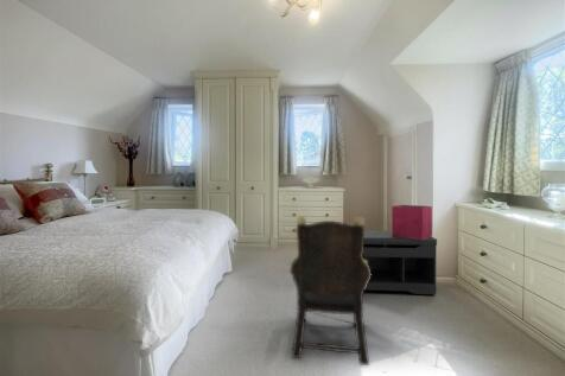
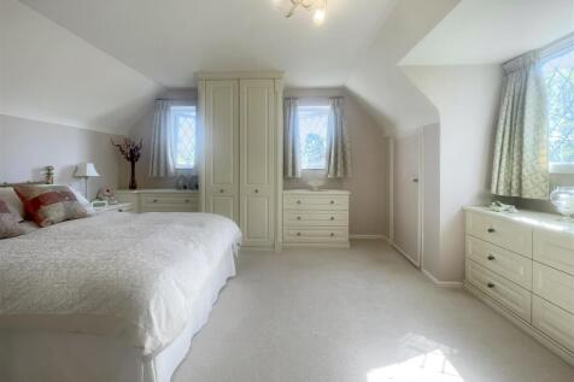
- bench (379, 259)
- armchair (329, 276)
- storage bin (411, 221)
